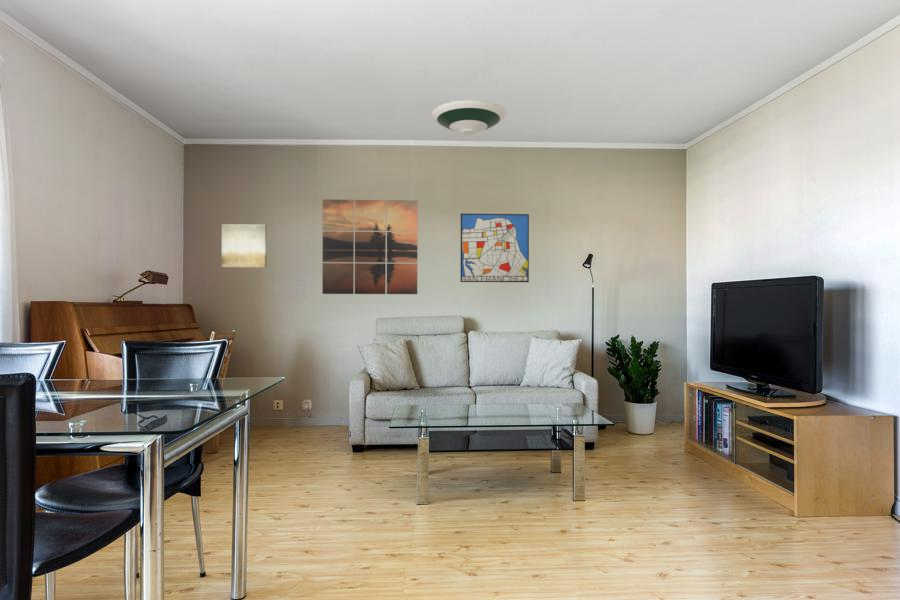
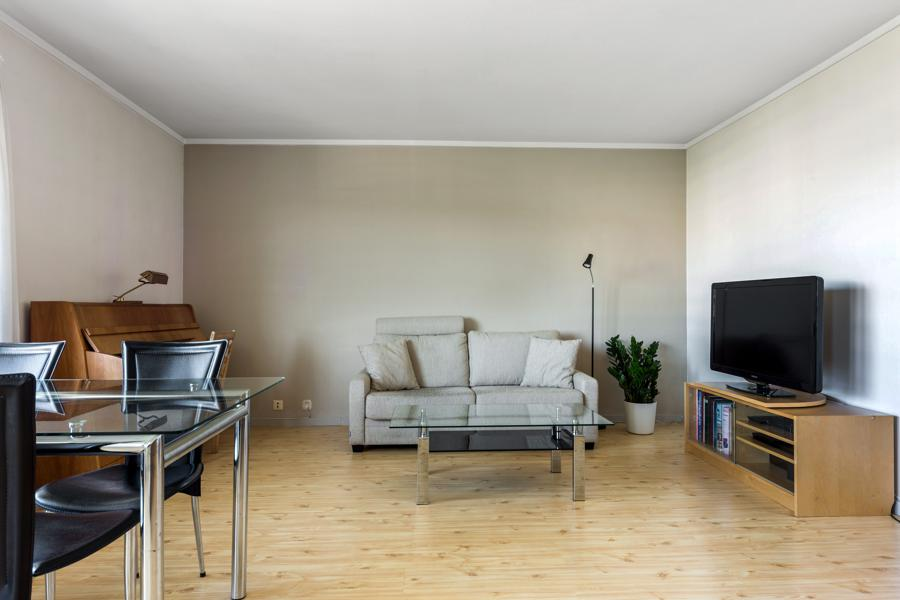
- wall art (244, 245)
- wall art (494, 248)
- wall art (370, 247)
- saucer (468, 123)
